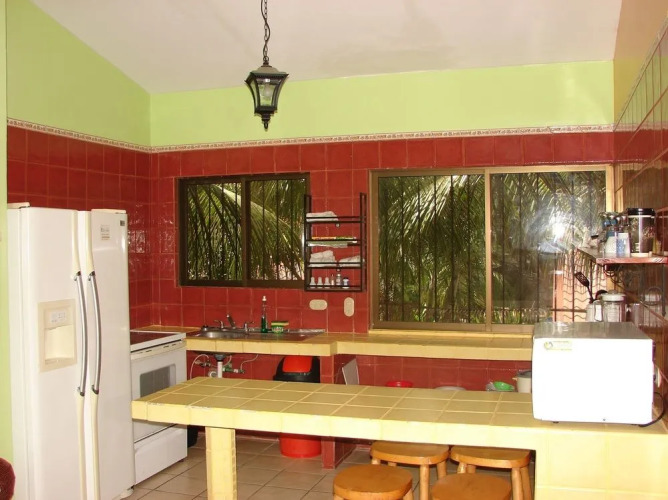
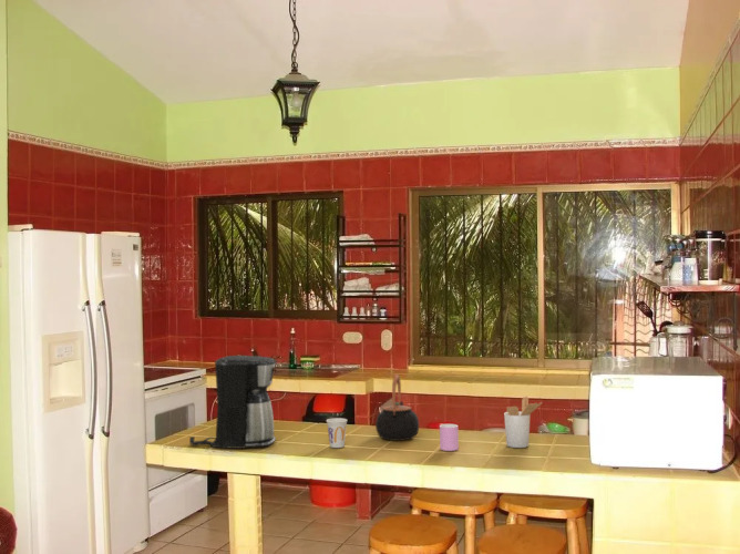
+ cup (337, 432)
+ coffee maker (236, 399)
+ cup (450, 435)
+ teapot (397, 404)
+ utensil holder (523, 422)
